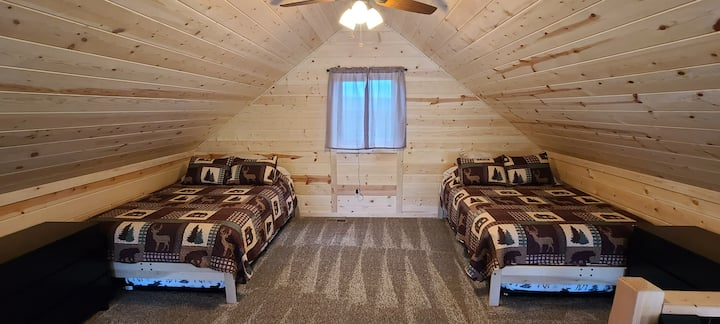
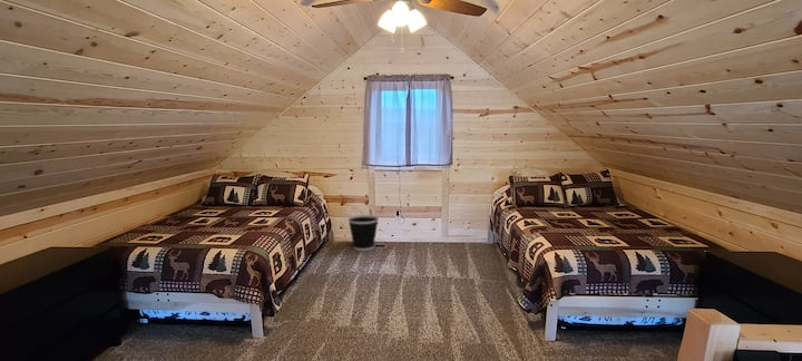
+ wastebasket (363, 233)
